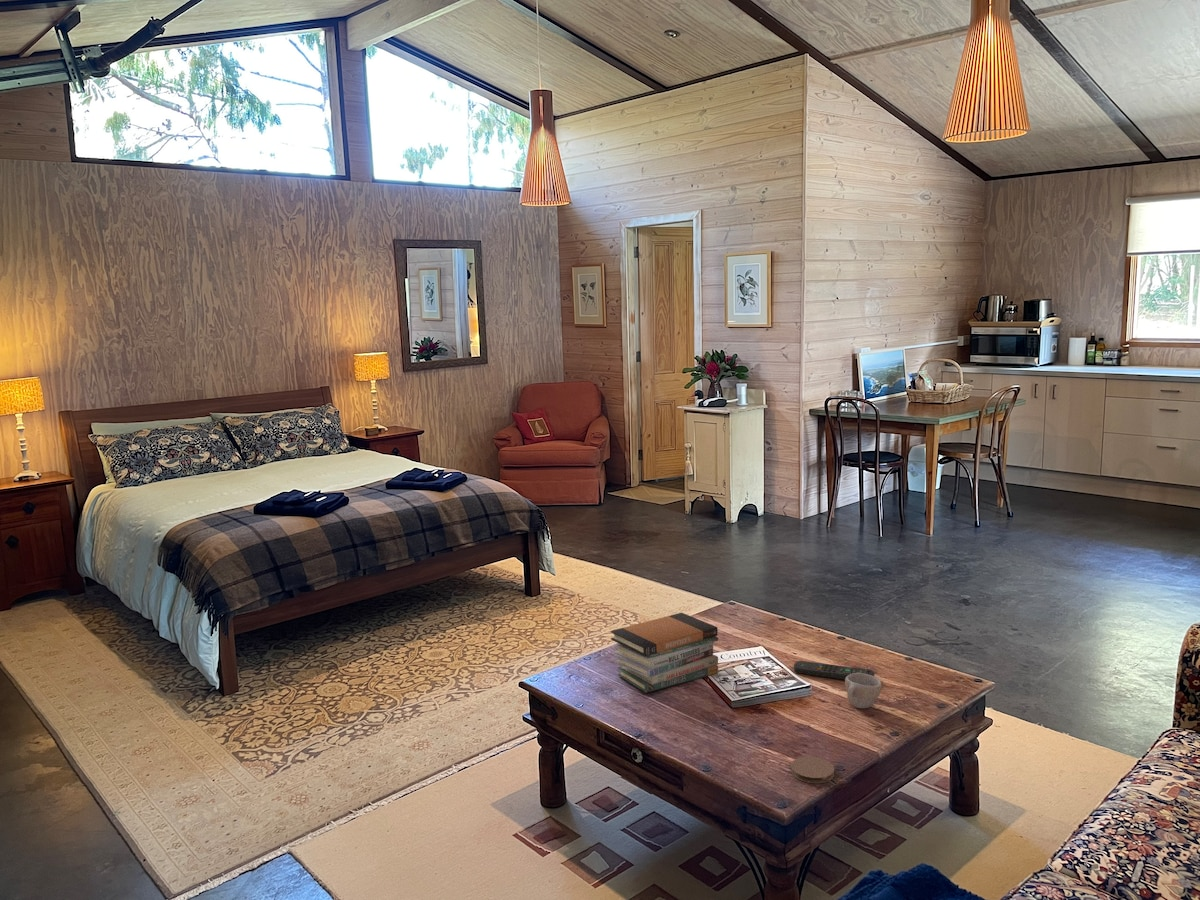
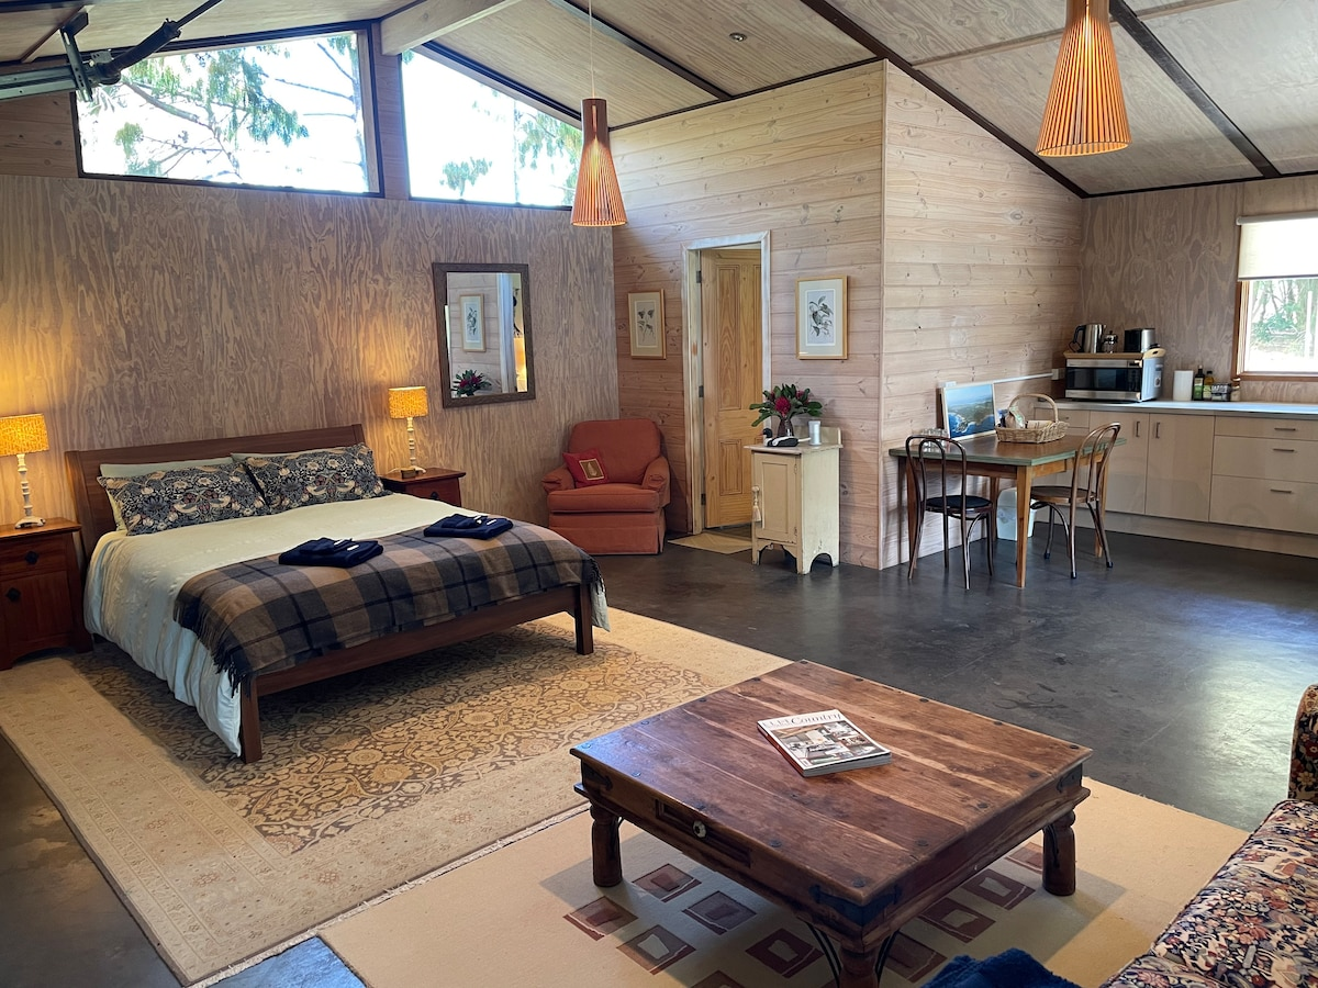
- coaster (812, 769)
- cup (860, 694)
- remote control (833, 671)
- book stack (665, 651)
